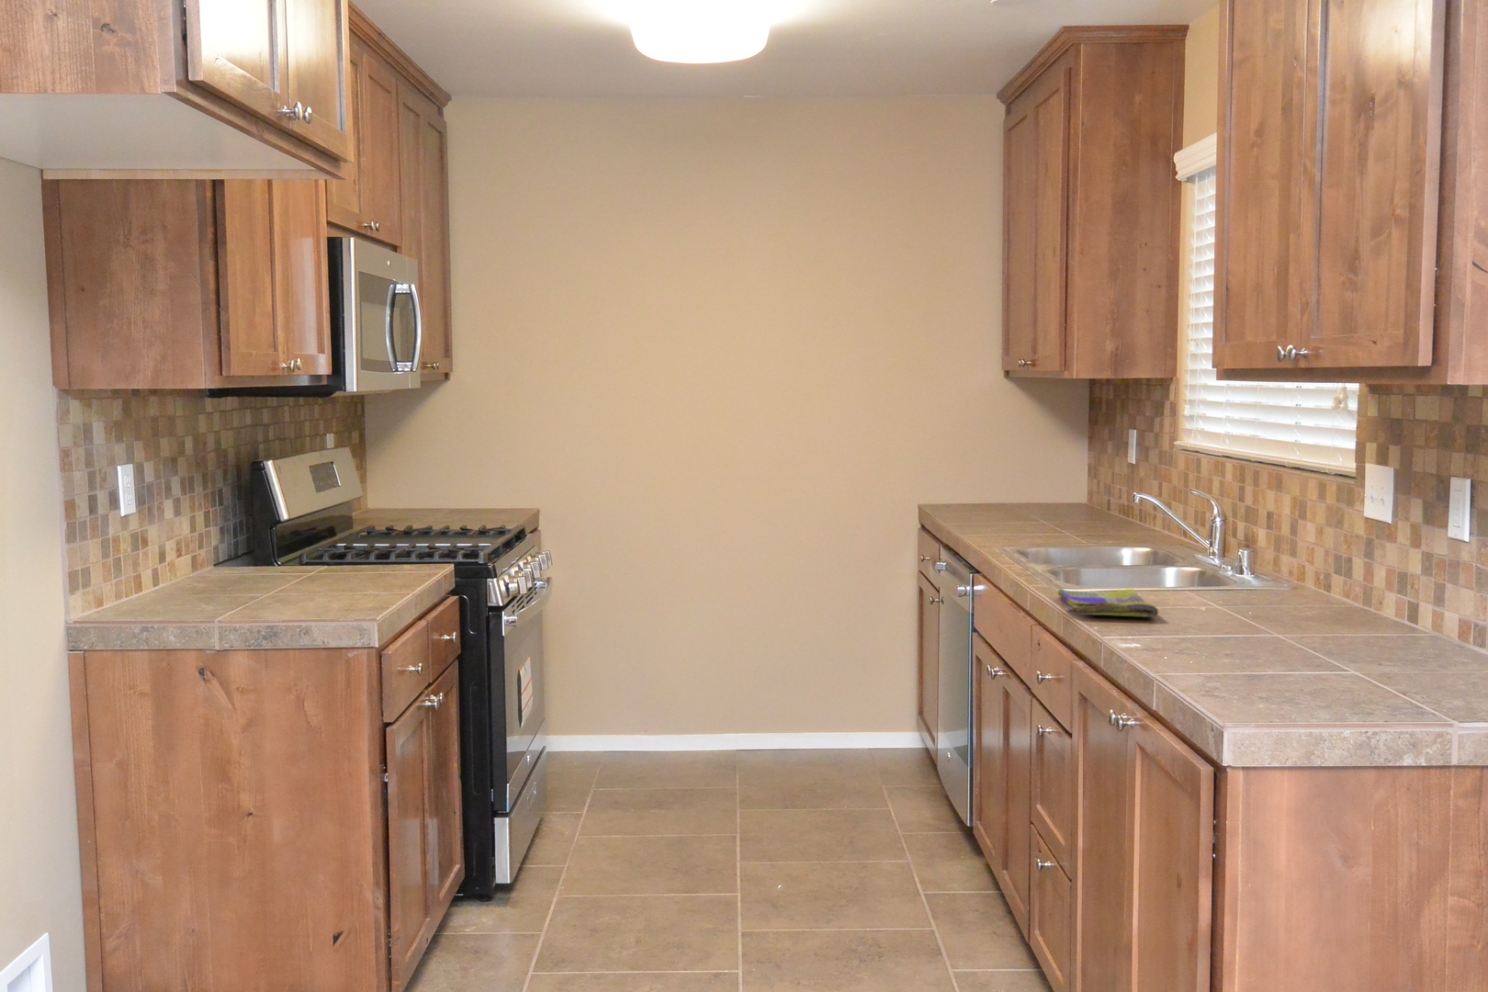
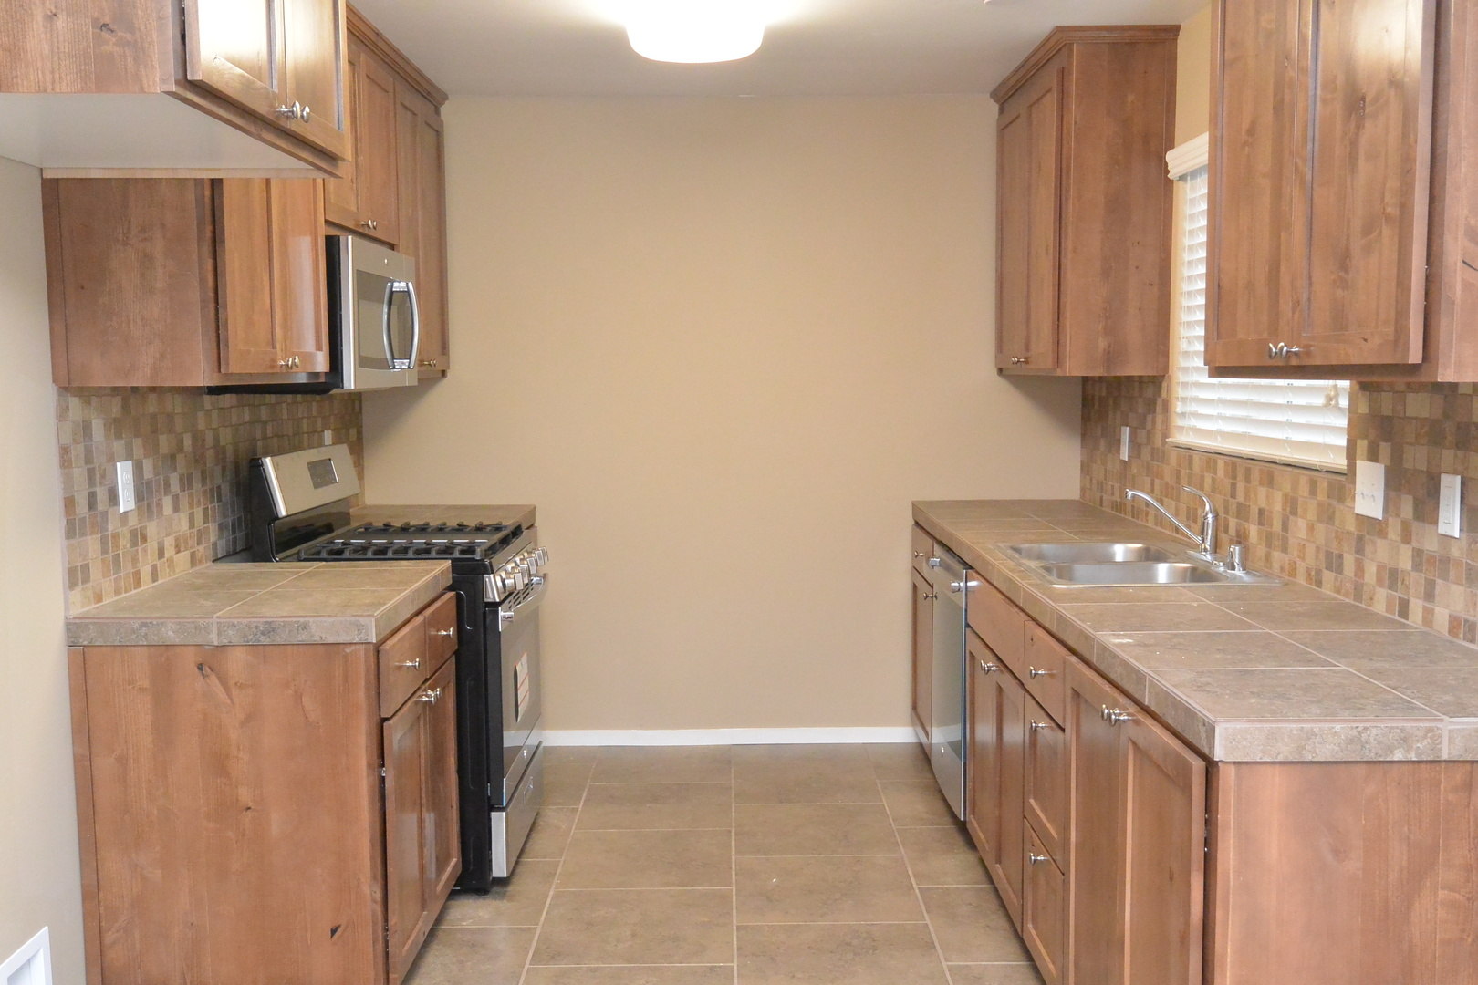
- dish towel (1105, 601)
